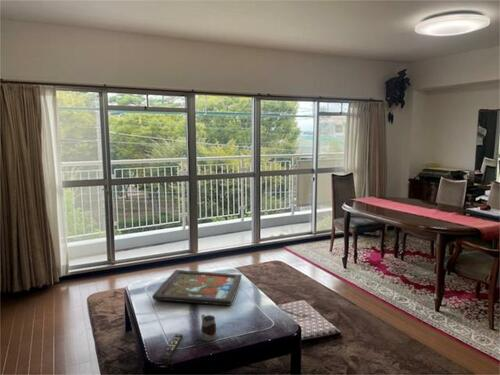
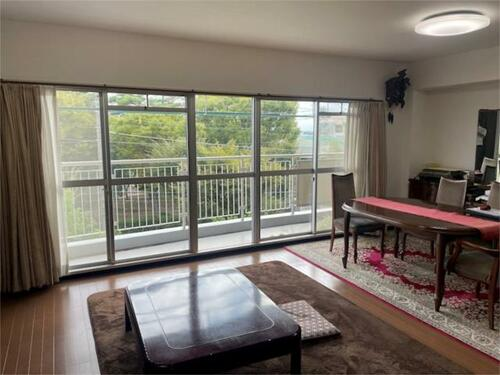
- framed painting (200, 286)
- remote control (172, 346)
- mug (207, 326)
